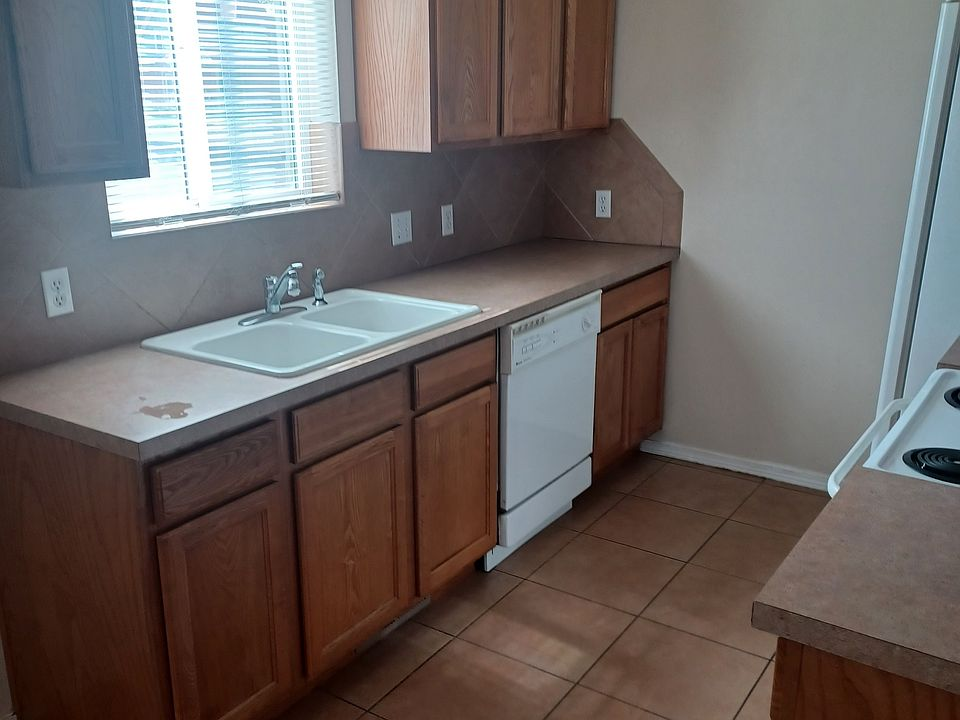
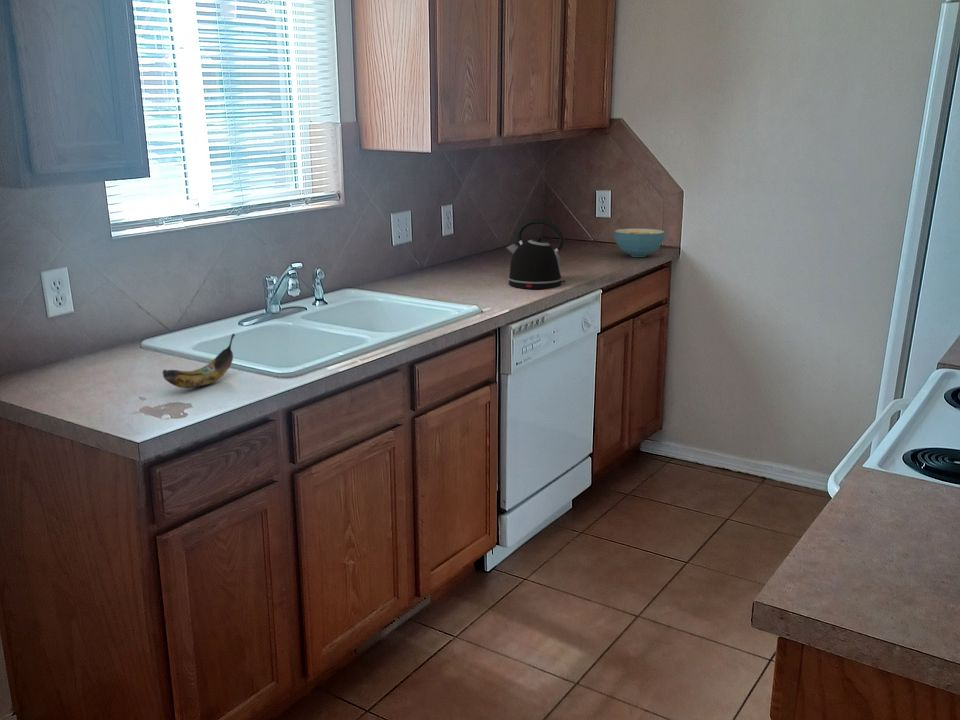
+ cereal bowl (639, 243)
+ kettle (535, 251)
+ banana (202, 367)
